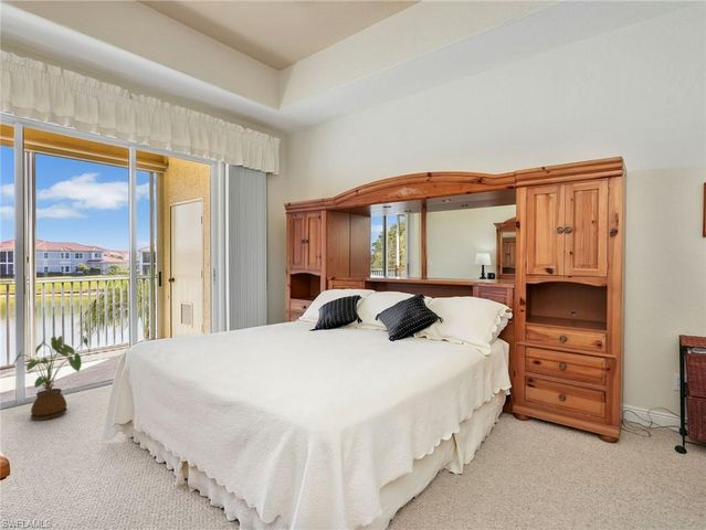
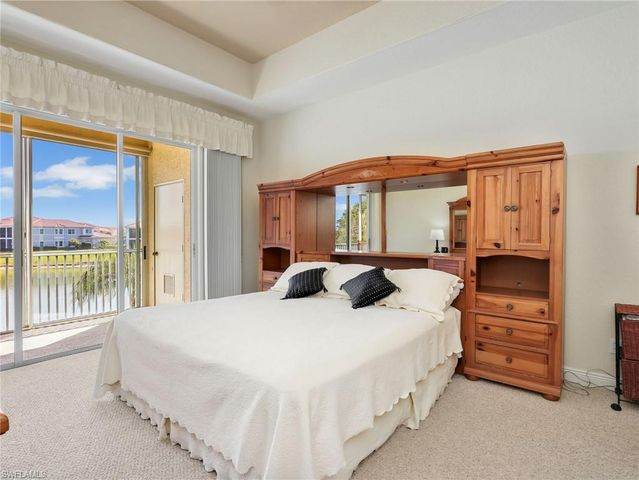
- house plant (54, 375)
